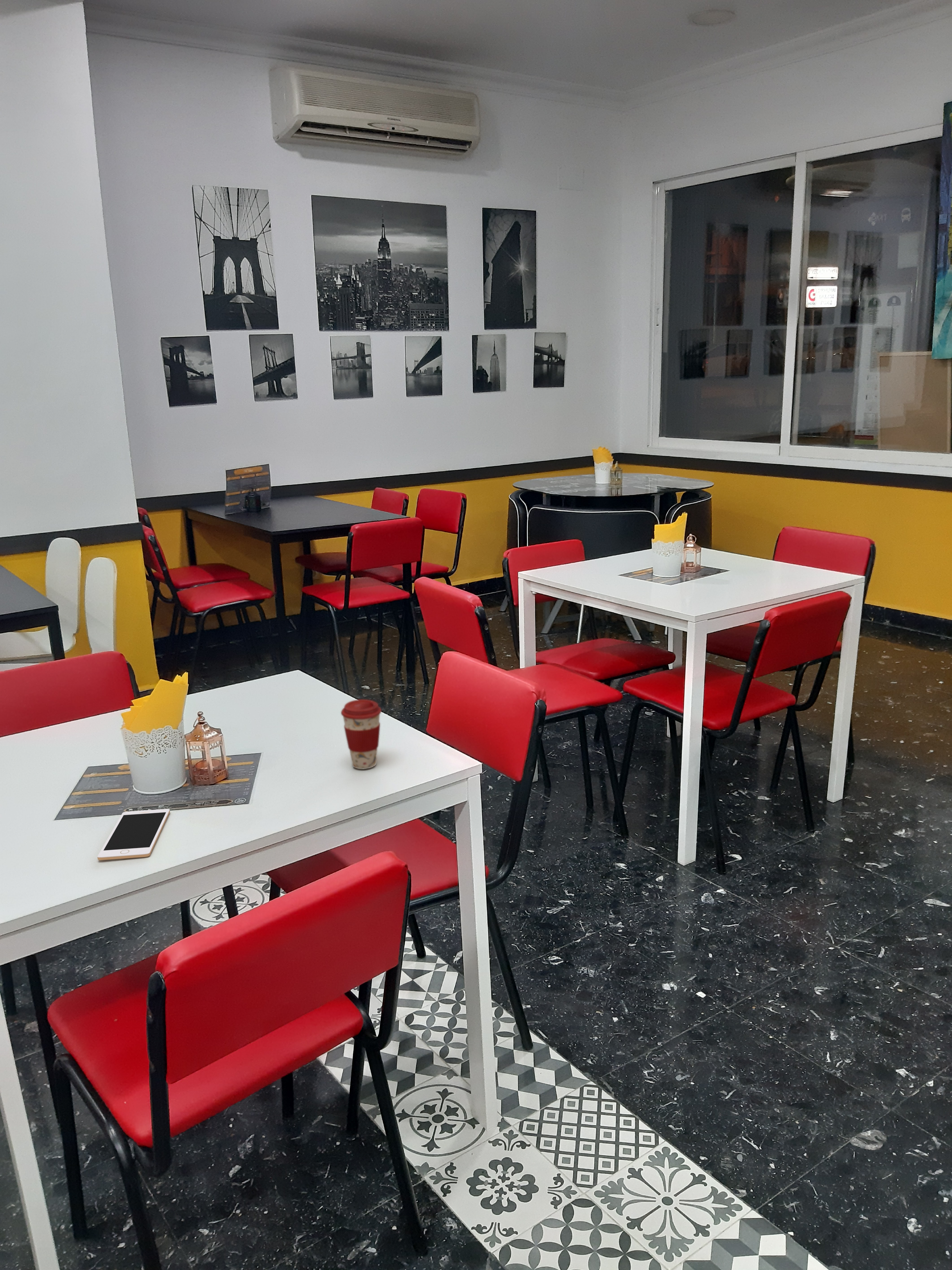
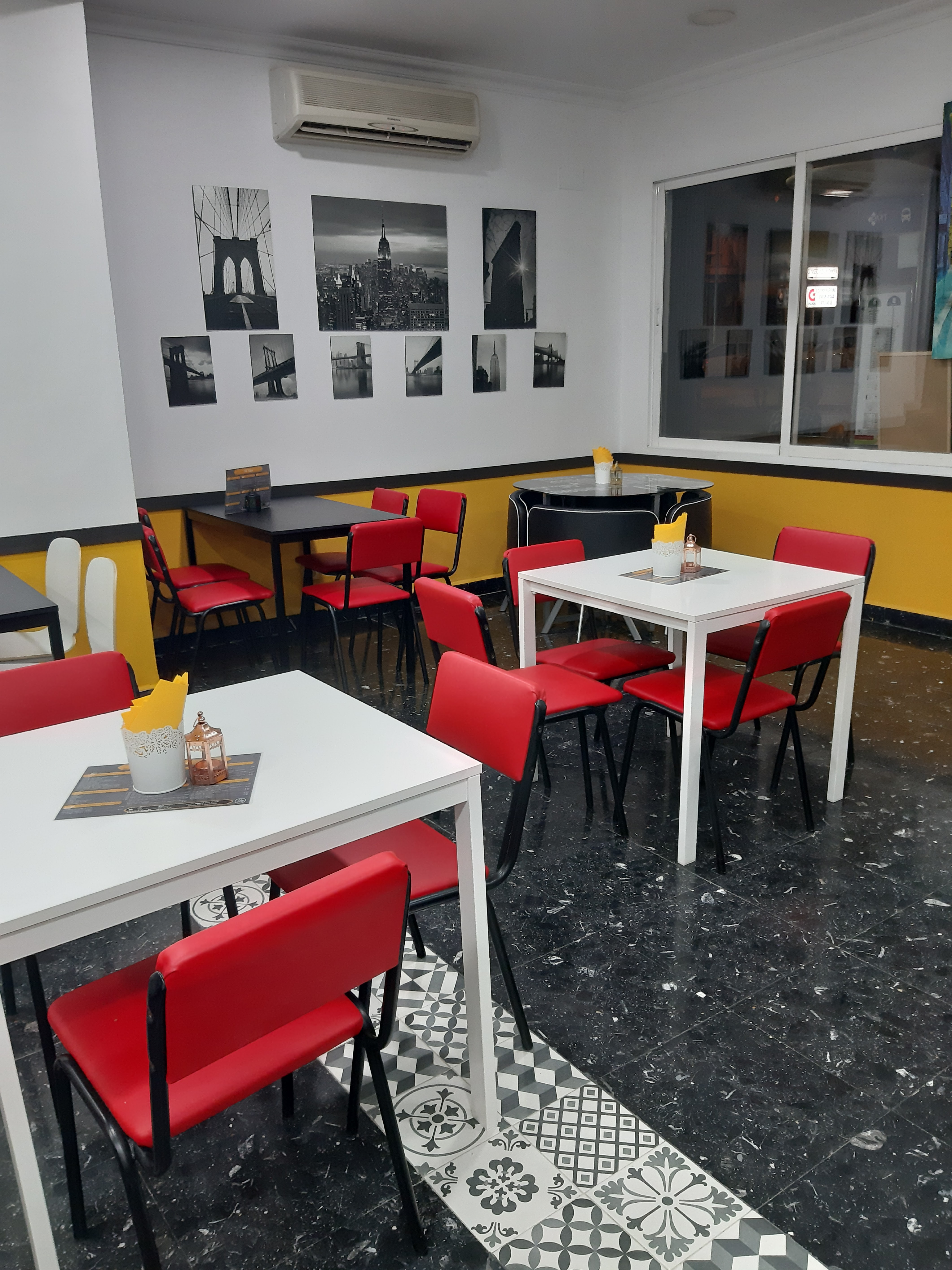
- coffee cup (363, 735)
- cell phone (135, 833)
